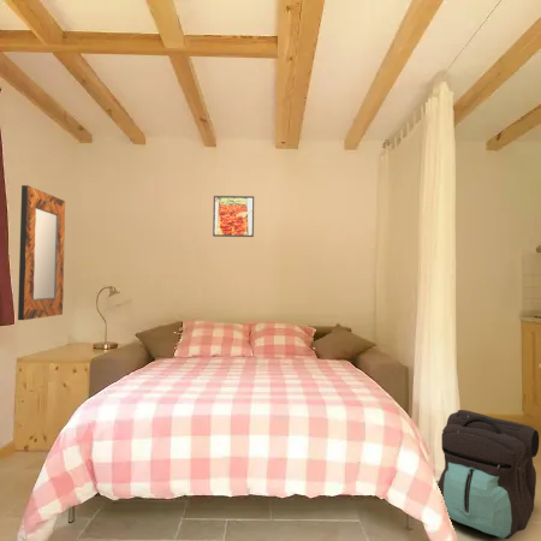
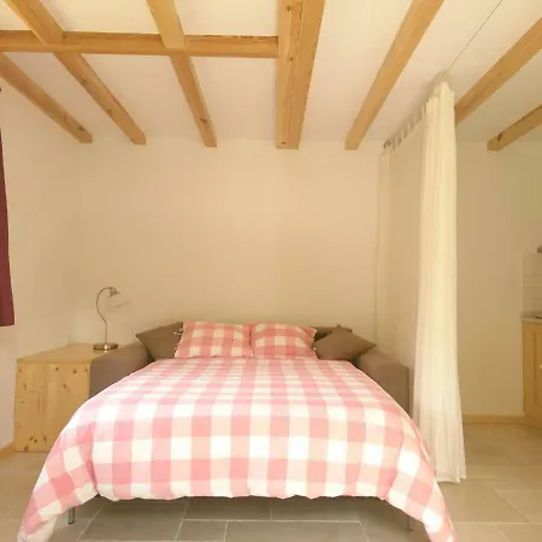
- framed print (233, 215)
- backpack (487, 465)
- home mirror (43, 255)
